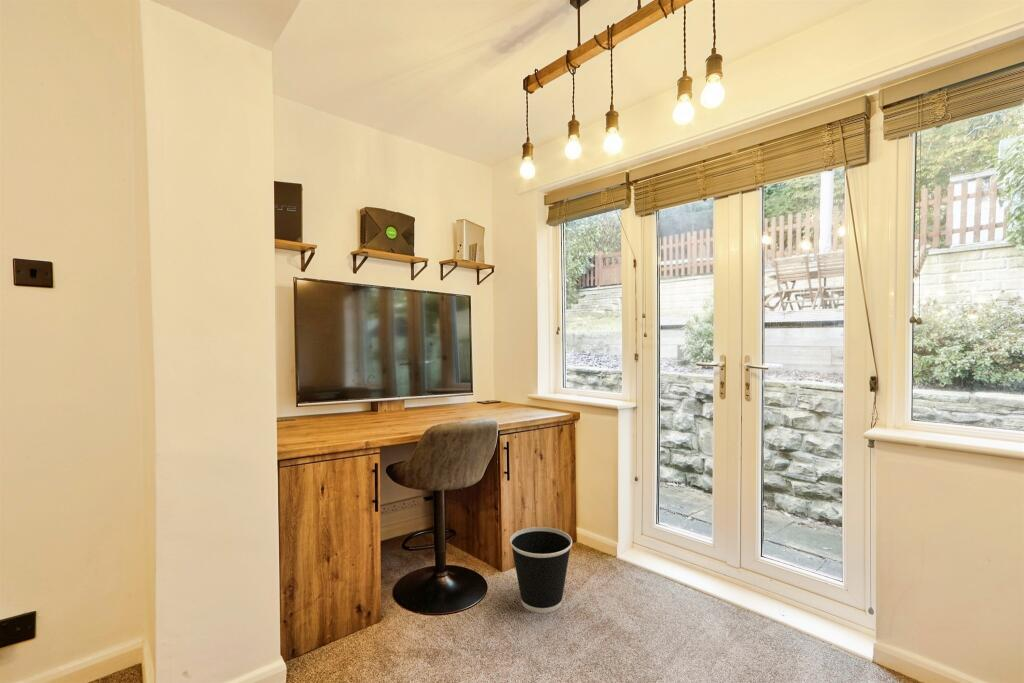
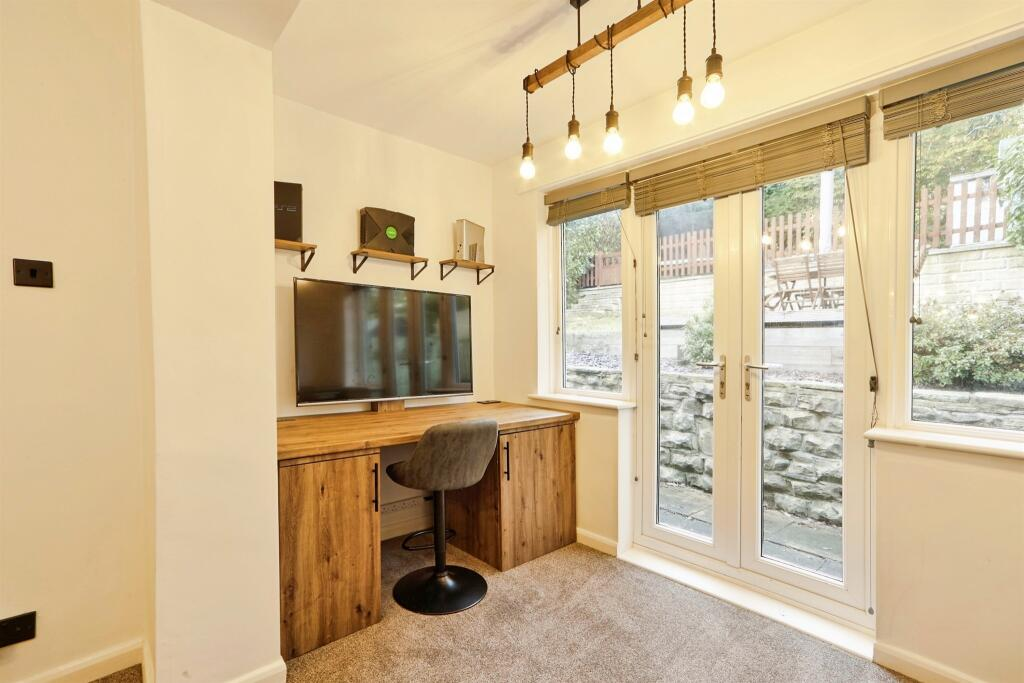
- wastebasket (541, 570)
